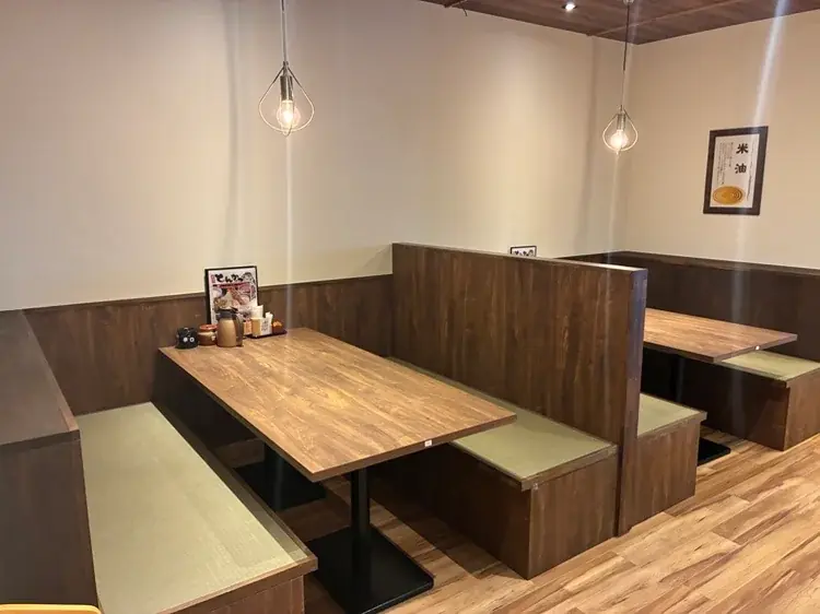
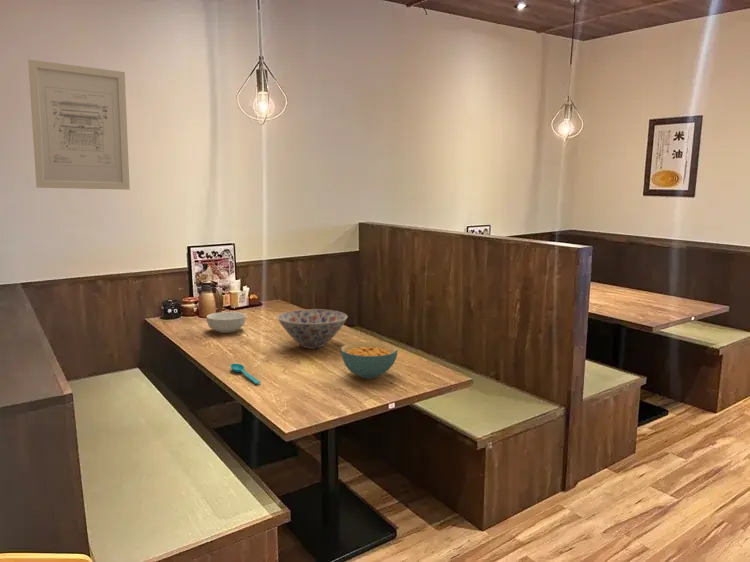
+ cereal bowl (368, 362)
+ cereal bowl (226, 323)
+ spoon (245, 373)
+ bowl (312, 331)
+ wall art (81, 128)
